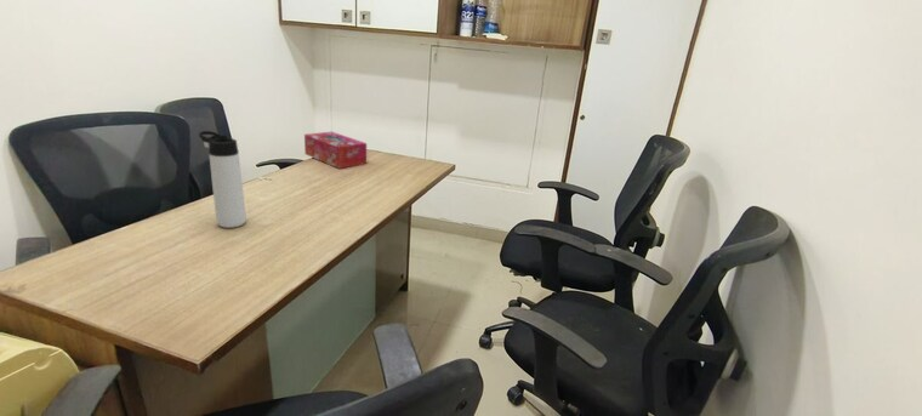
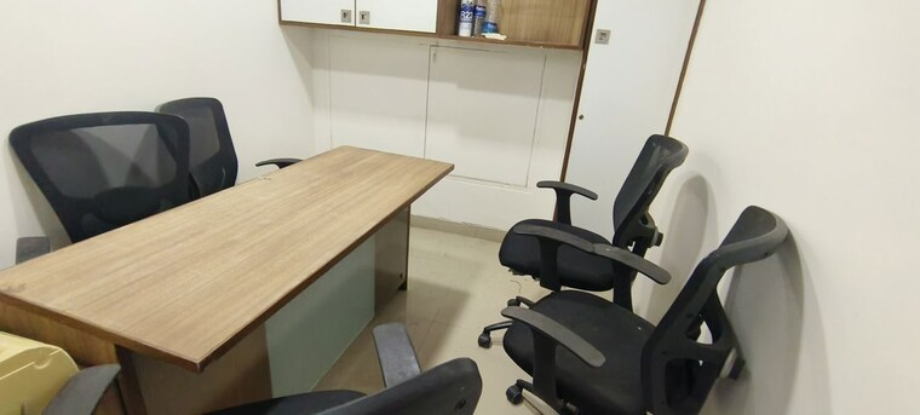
- tissue box (335, 148)
- thermos bottle (222, 179)
